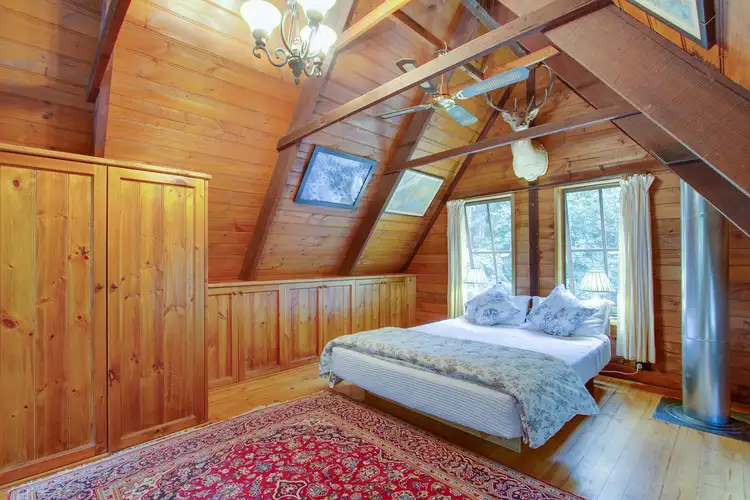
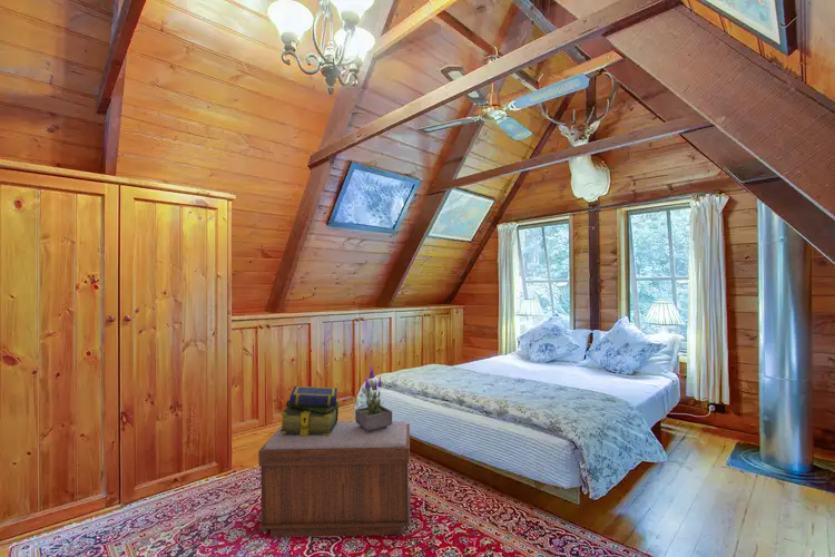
+ bench (341, 473)
+ potted plant (373, 394)
+ stack of books (312, 408)
